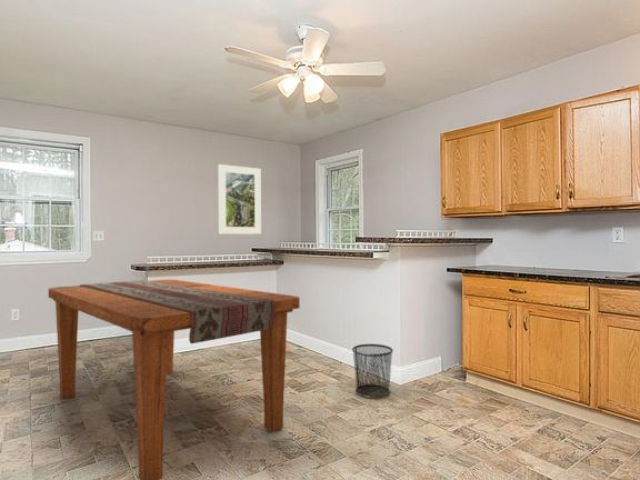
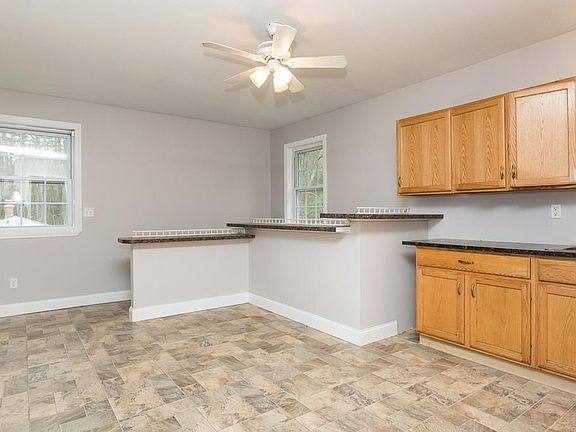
- dining table (161, 351)
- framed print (240, 200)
- waste bin (372, 370)
